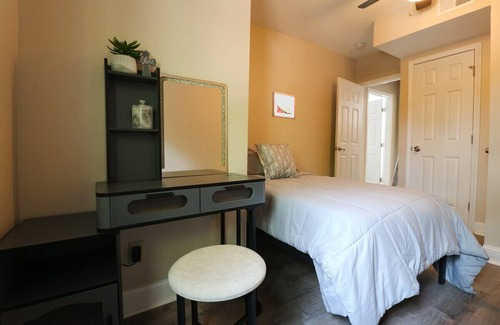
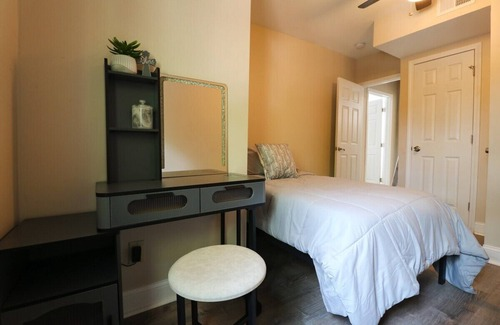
- wall art (284, 105)
